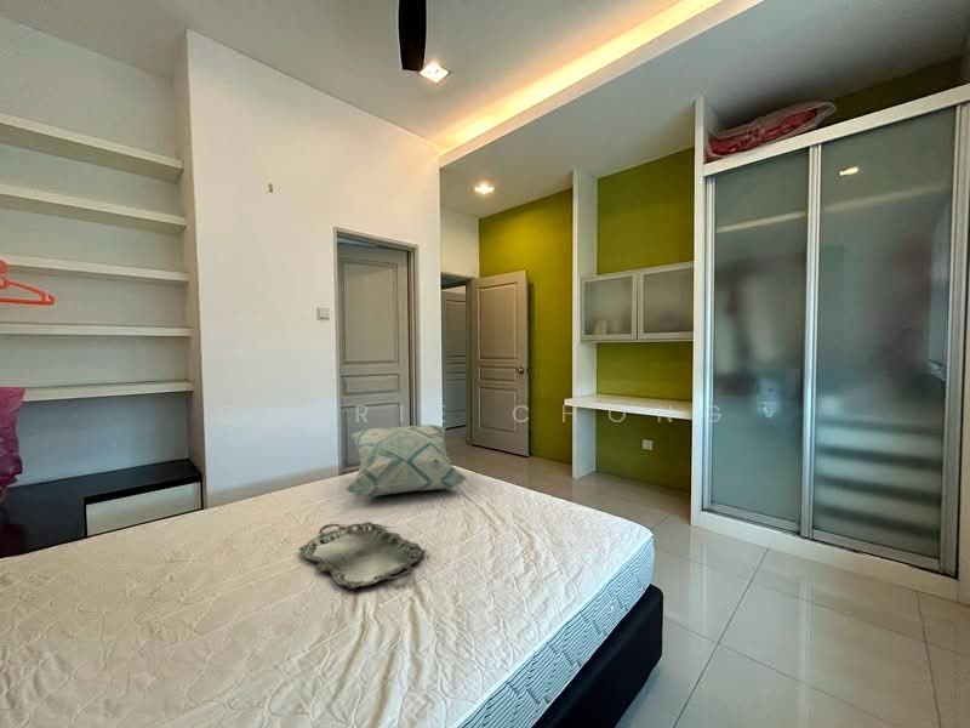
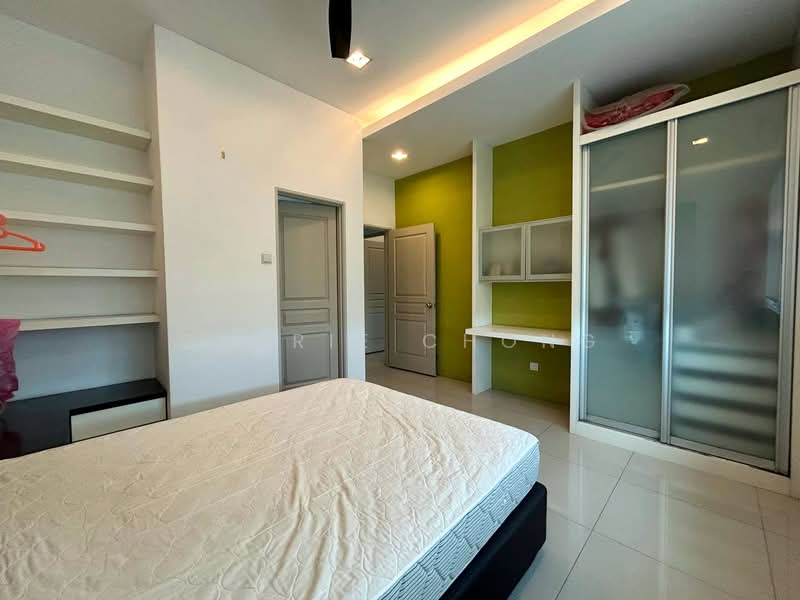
- serving tray (361, 550)
- decorative pillow (404, 456)
